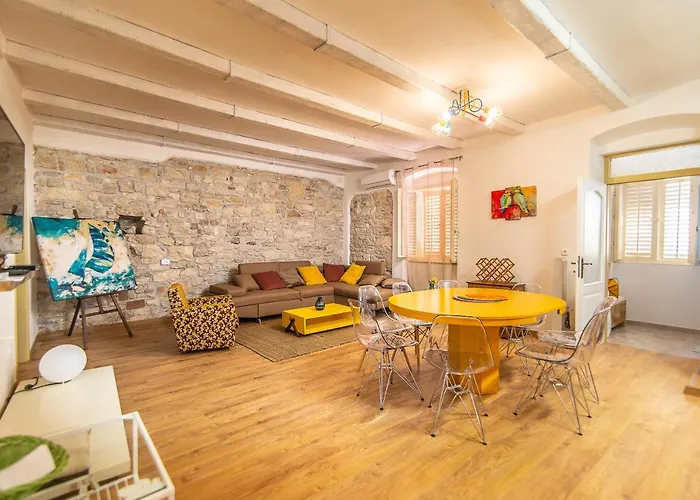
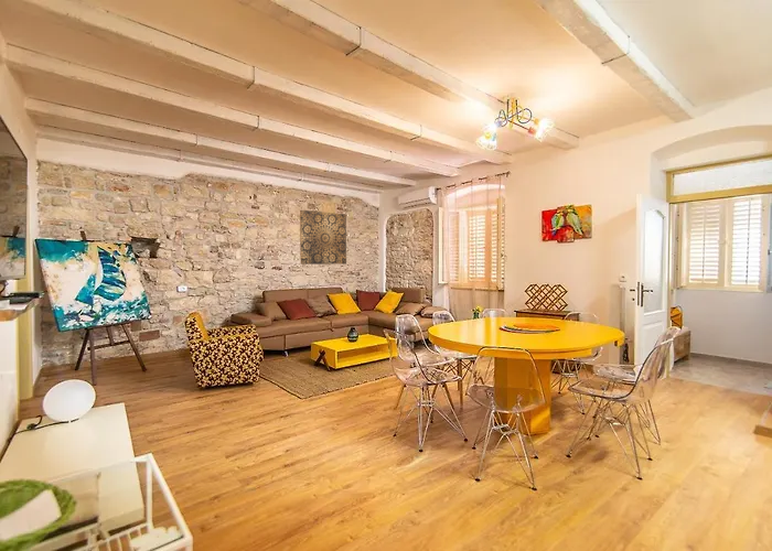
+ wall art (323, 238)
